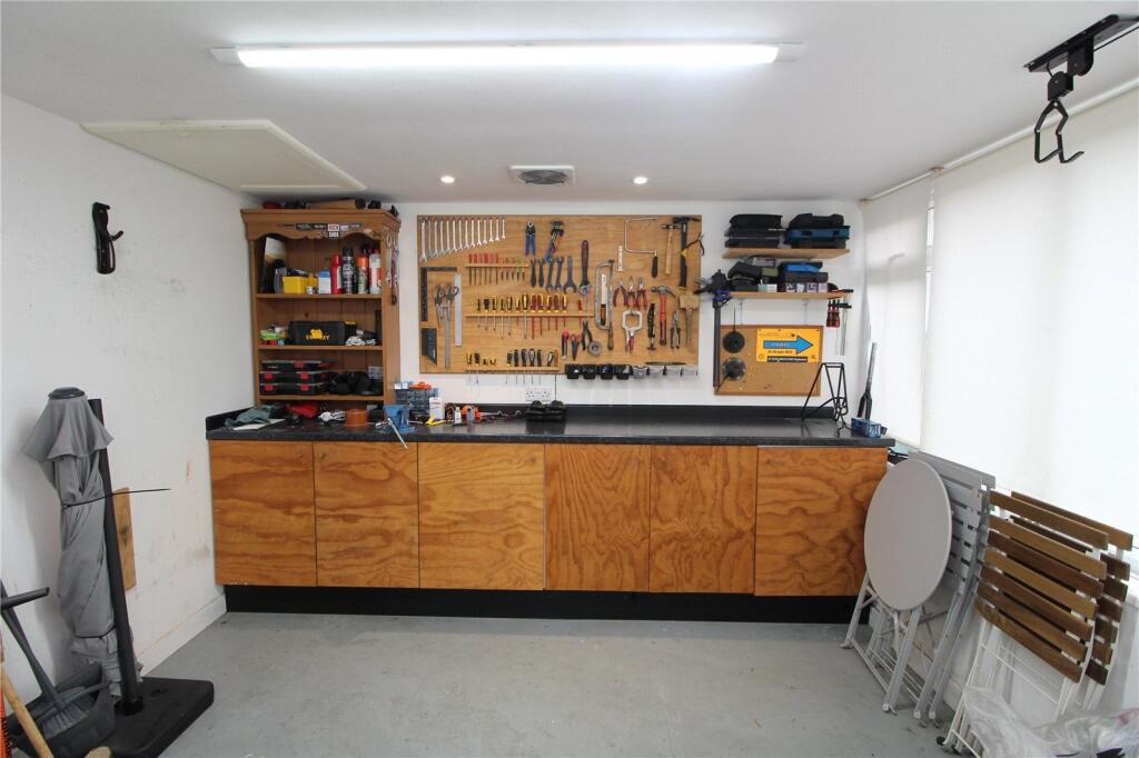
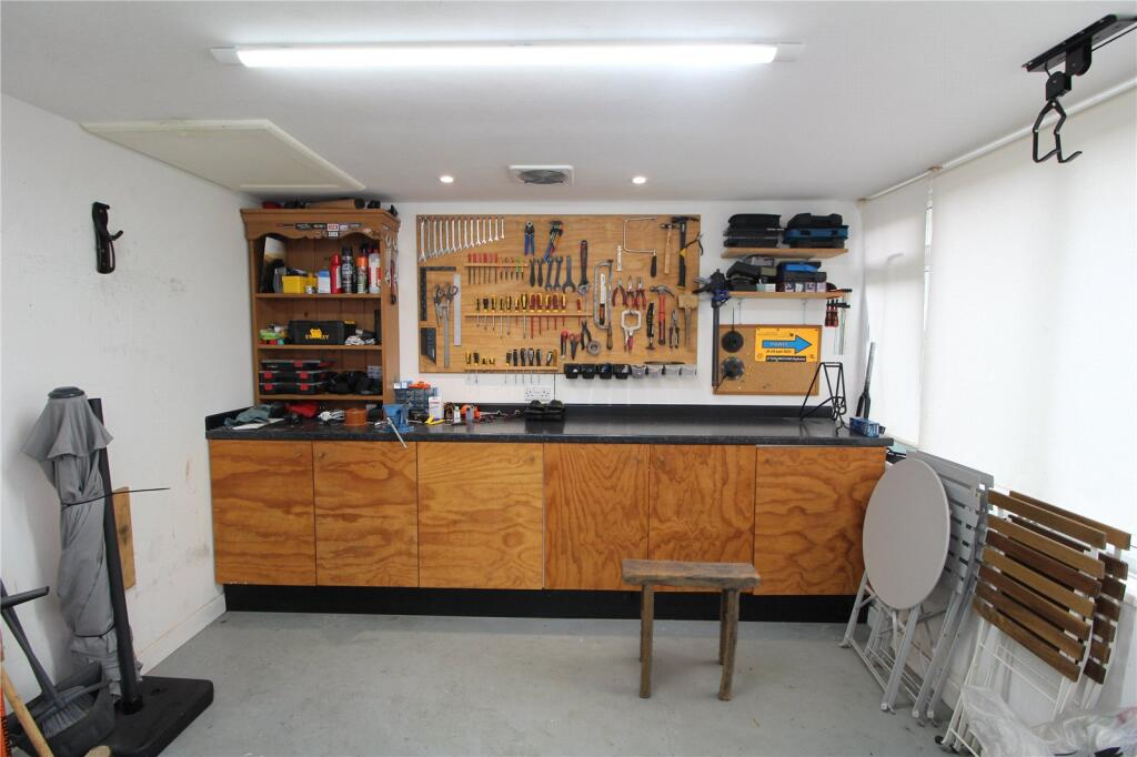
+ stool (653, 623)
